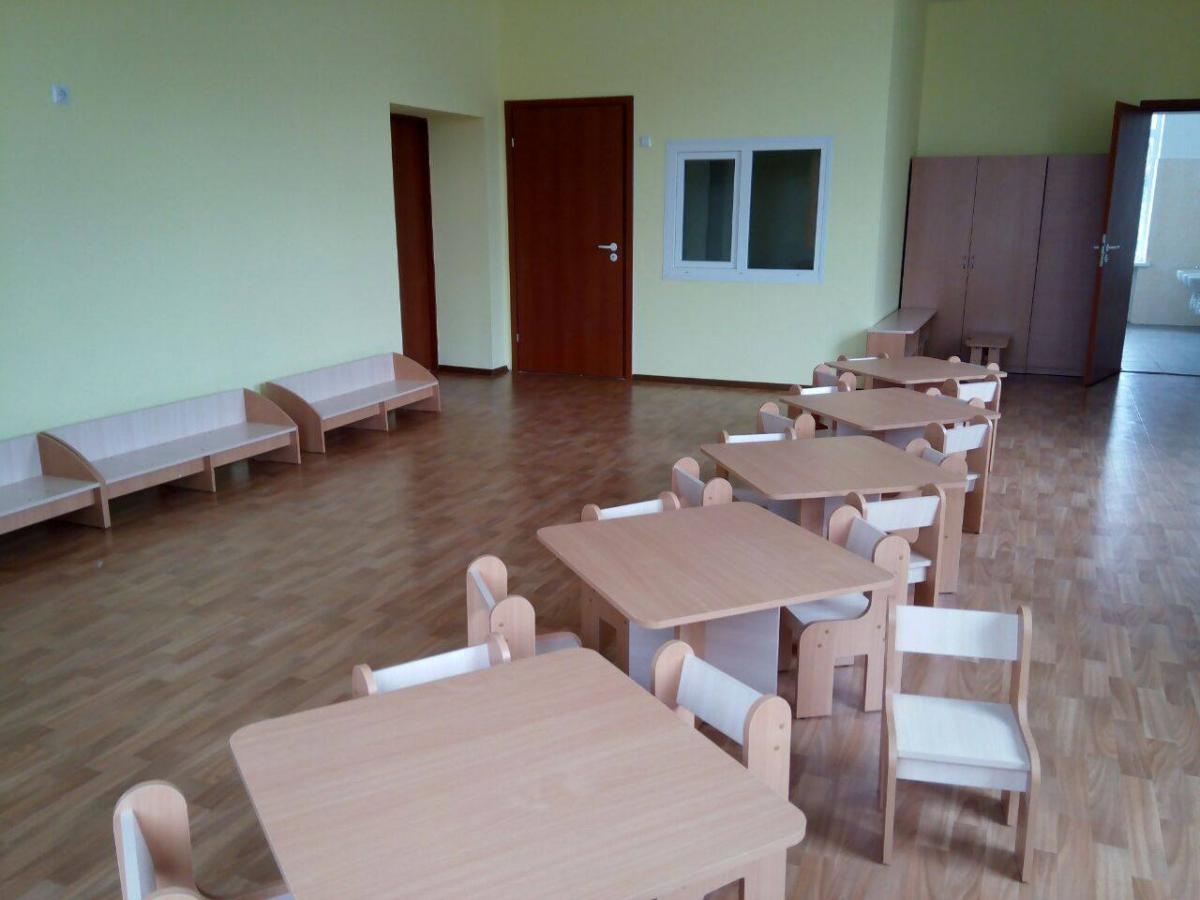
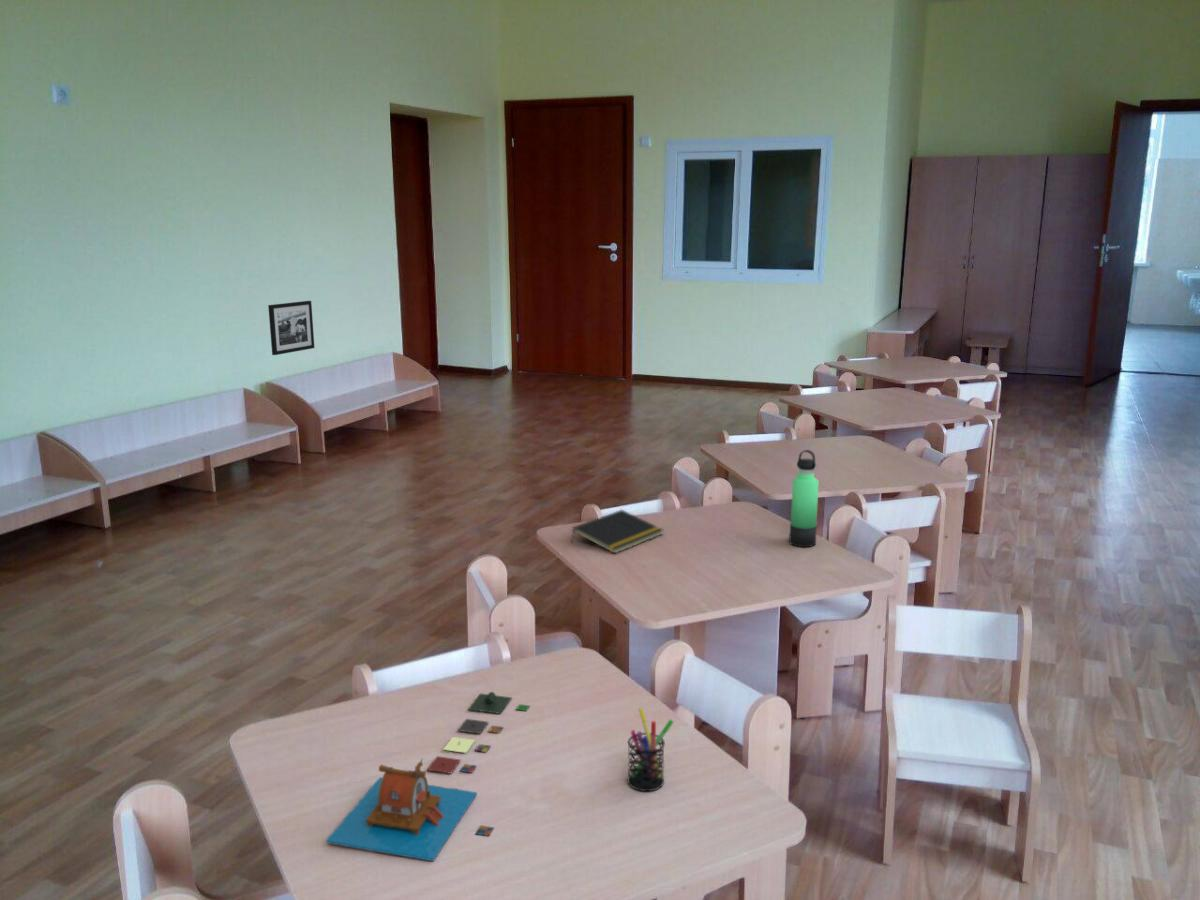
+ board game (460, 738)
+ notepad (618, 530)
+ picture frame (292, 327)
+ thermos bottle (804, 497)
+ pen holder (650, 747)
